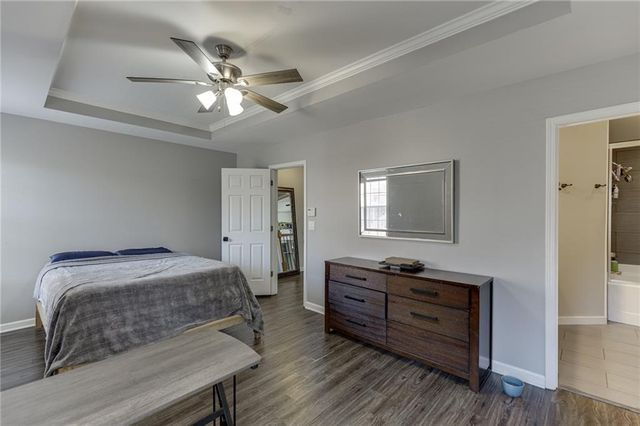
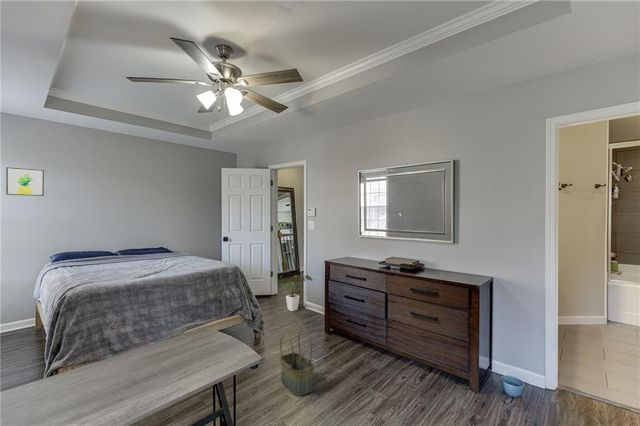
+ wall art (25, 182)
+ house plant (294, 291)
+ basket (296, 358)
